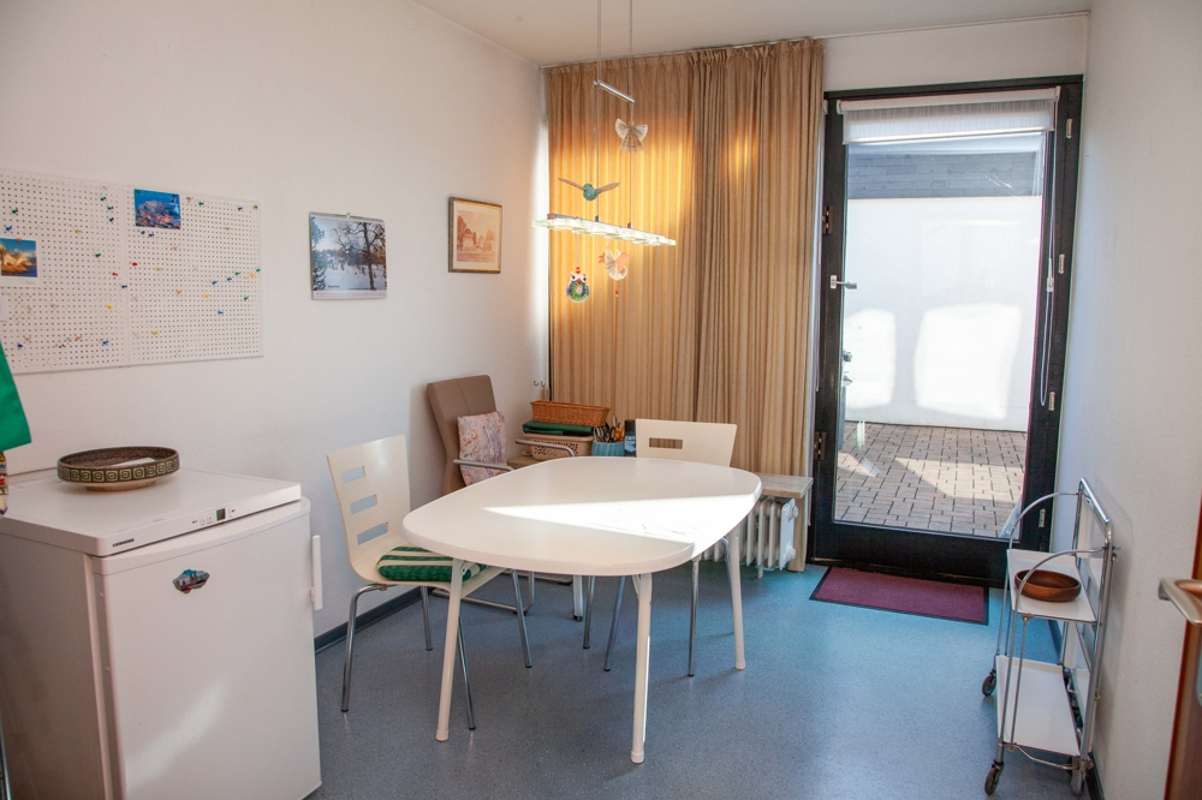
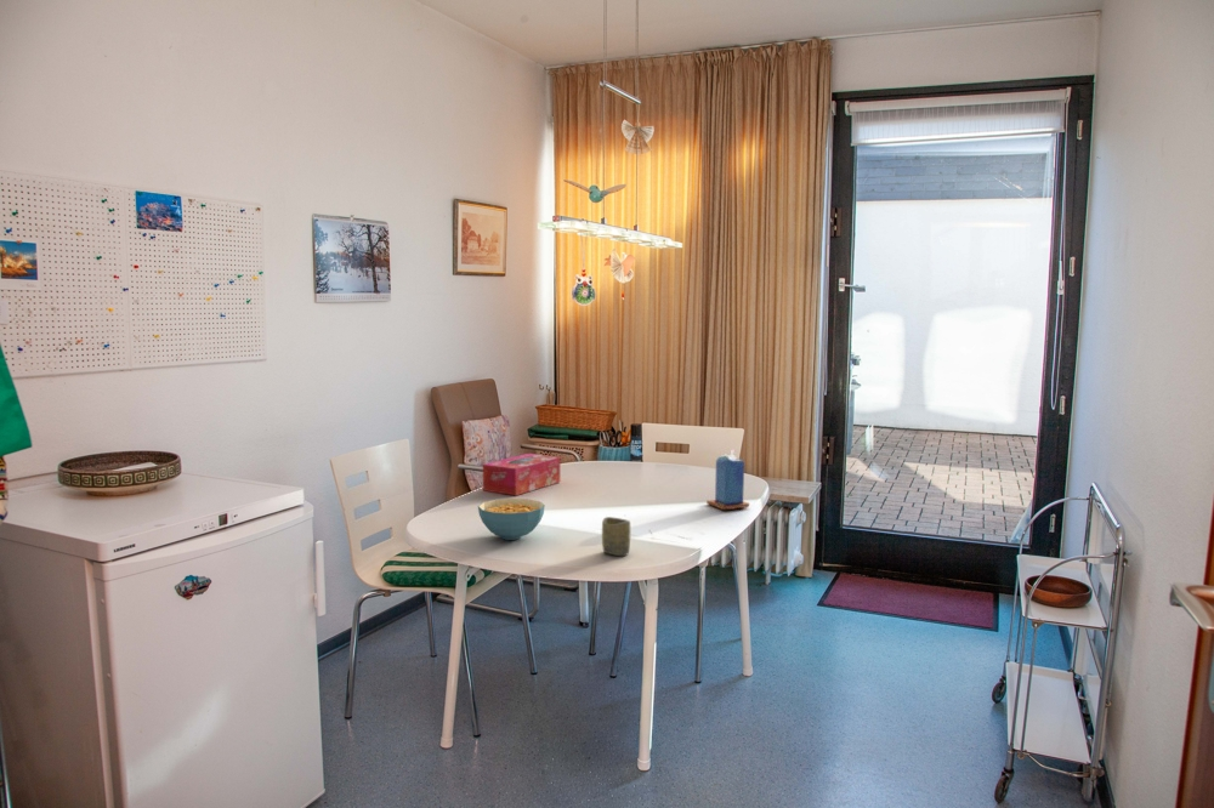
+ tissue box (522, 473)
+ cereal bowl (511, 520)
+ candle (728, 478)
+ cup (615, 536)
